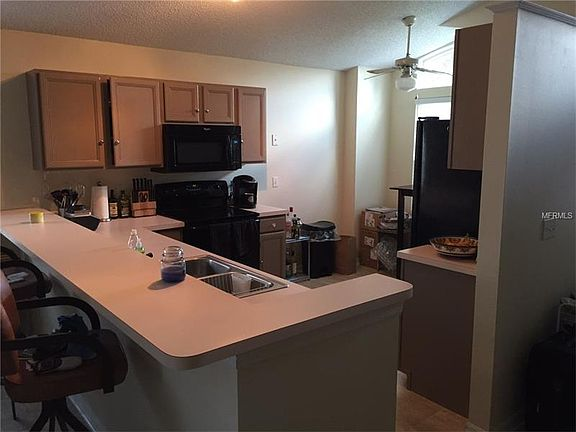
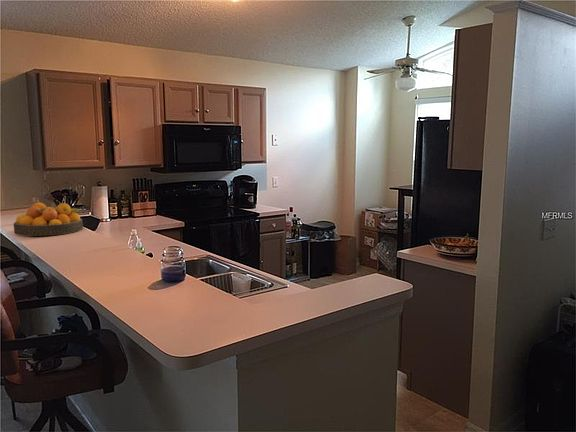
+ fruit bowl (48, 217)
